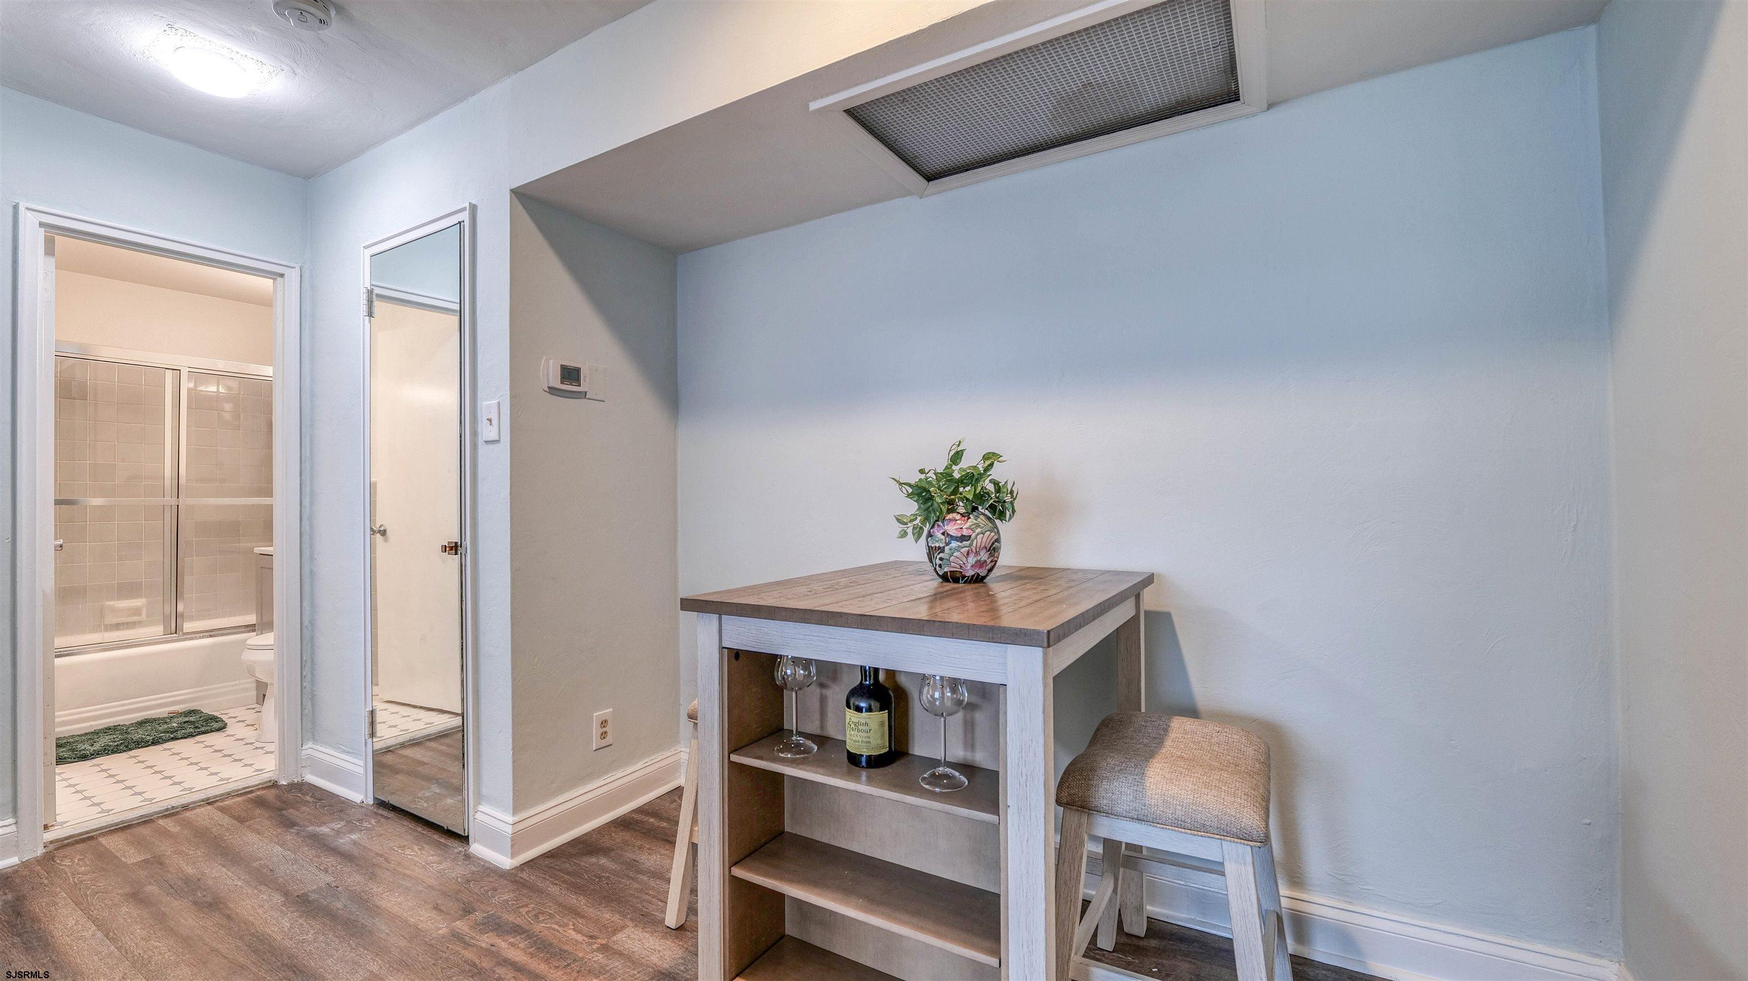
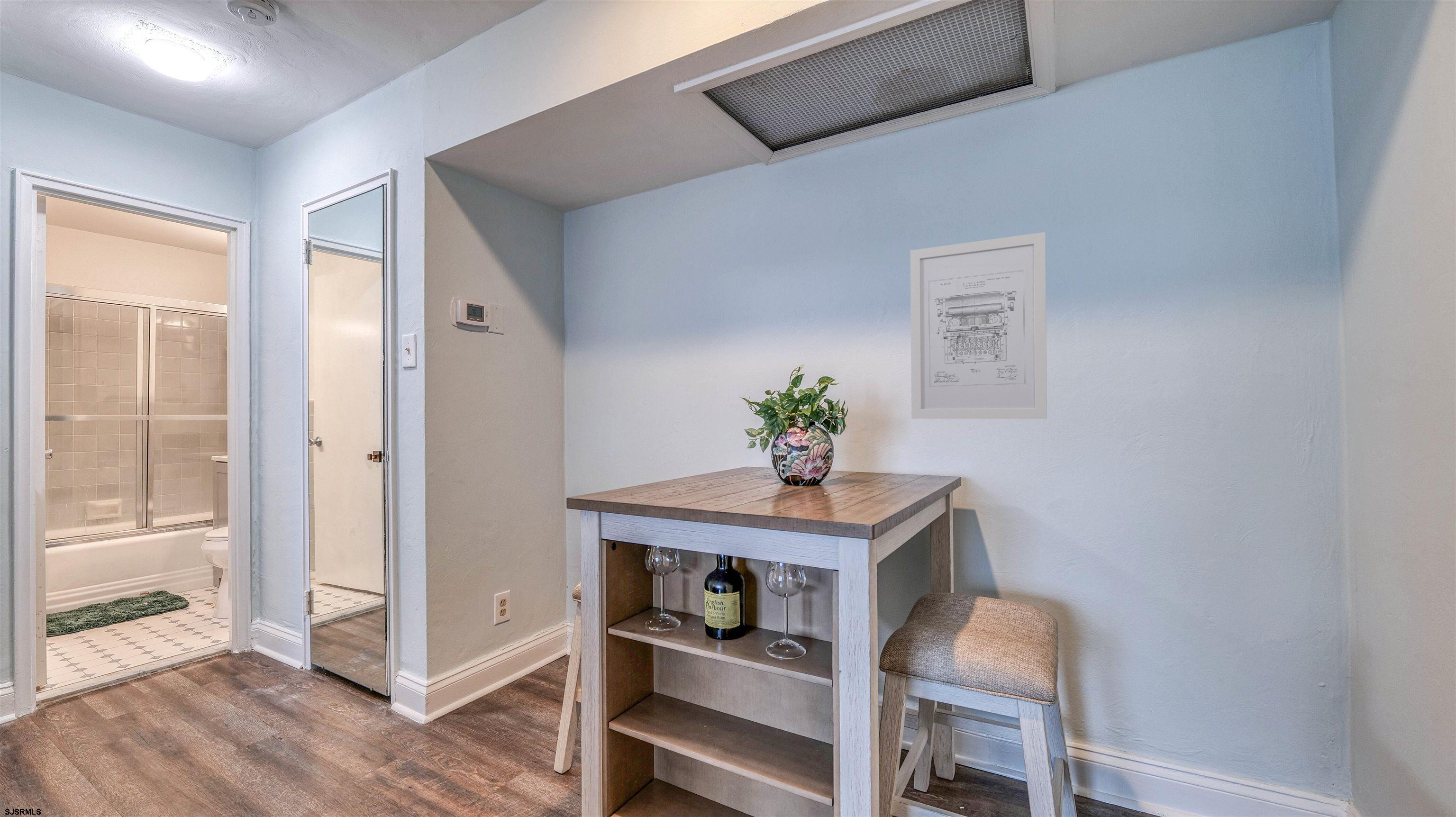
+ wall art (975, 330)
